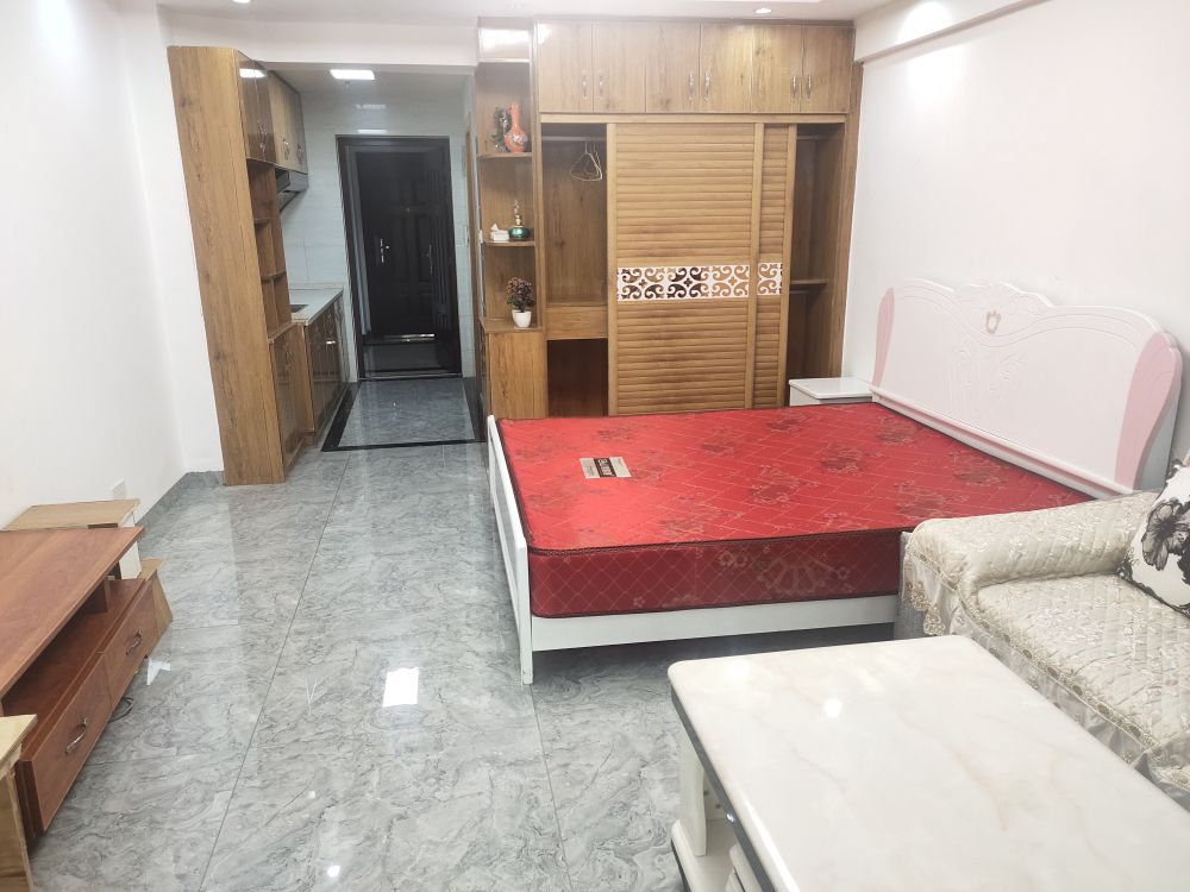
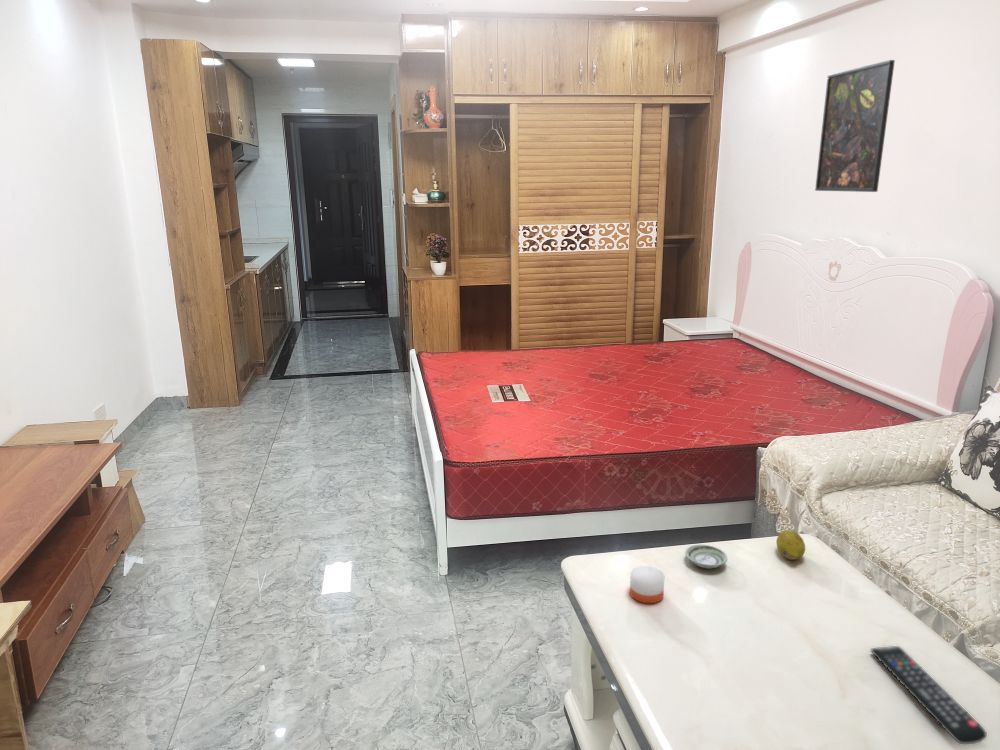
+ saucer (705, 558)
+ candle (647, 573)
+ fruit (791, 545)
+ remote control (923, 690)
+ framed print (851, 131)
